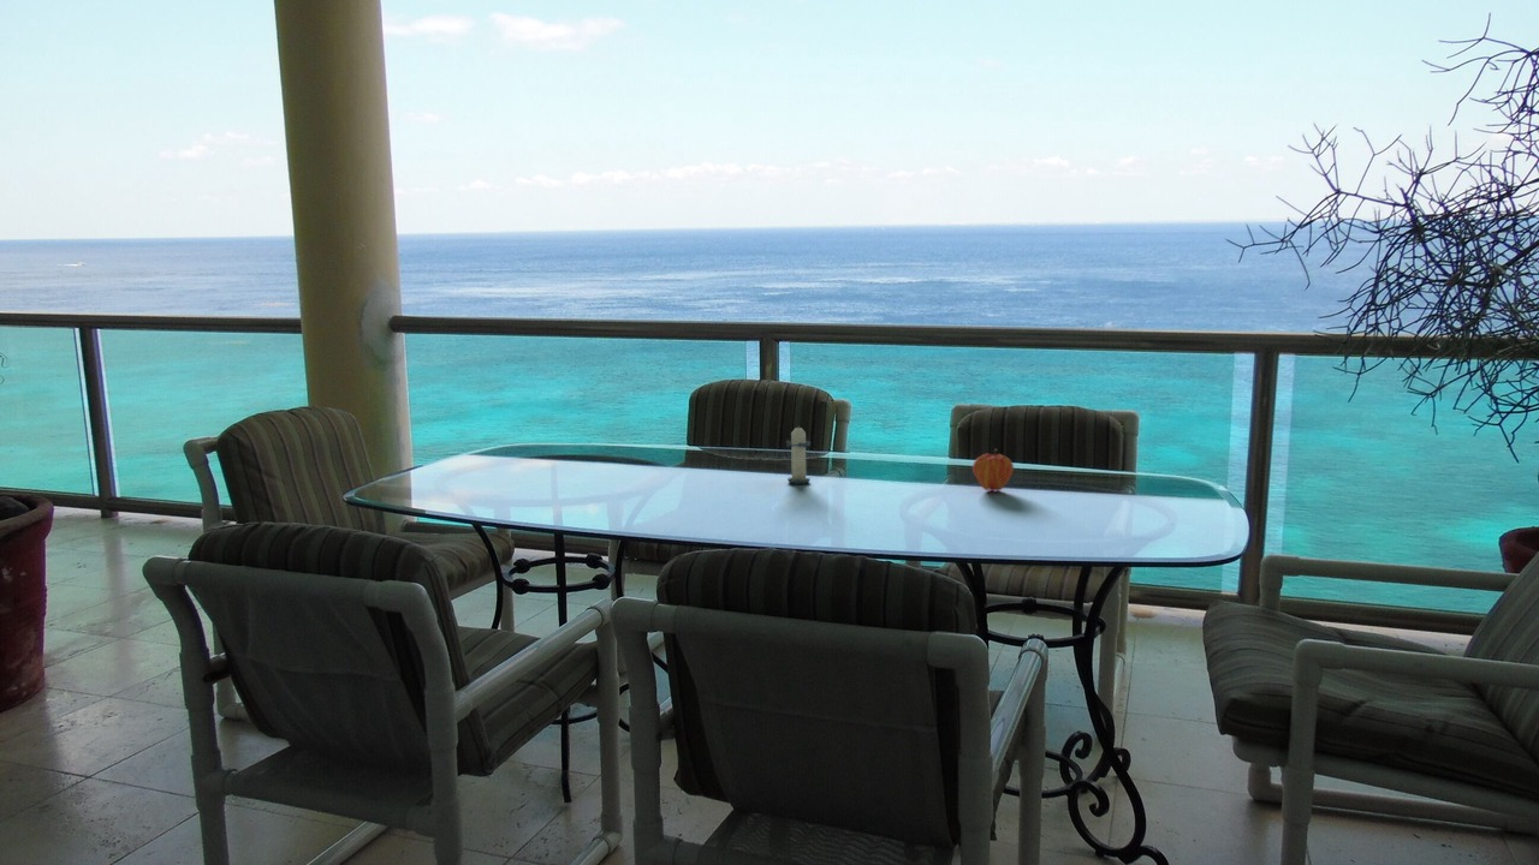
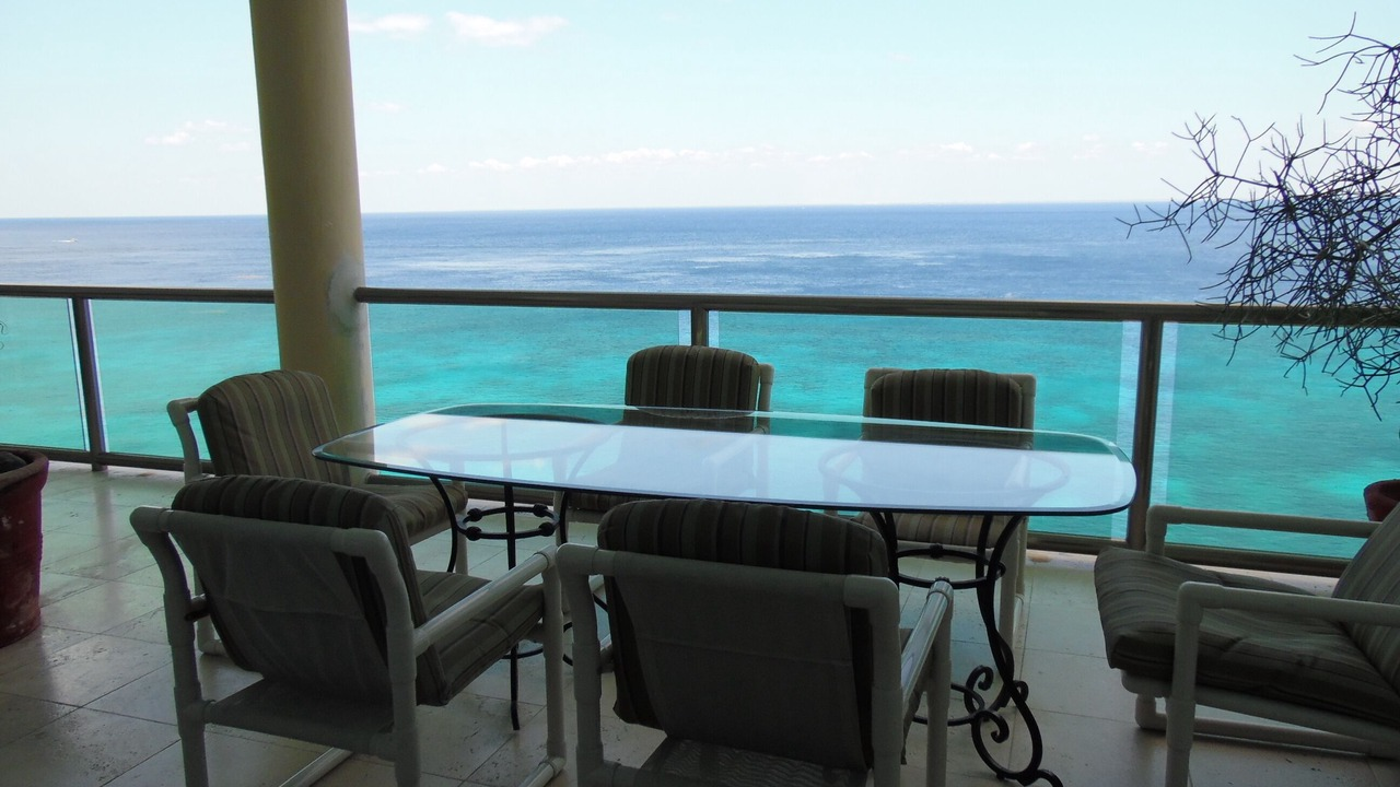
- fruit (992, 469)
- candle (798, 453)
